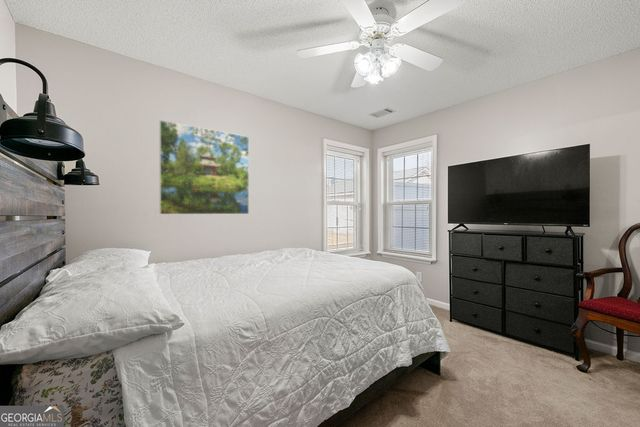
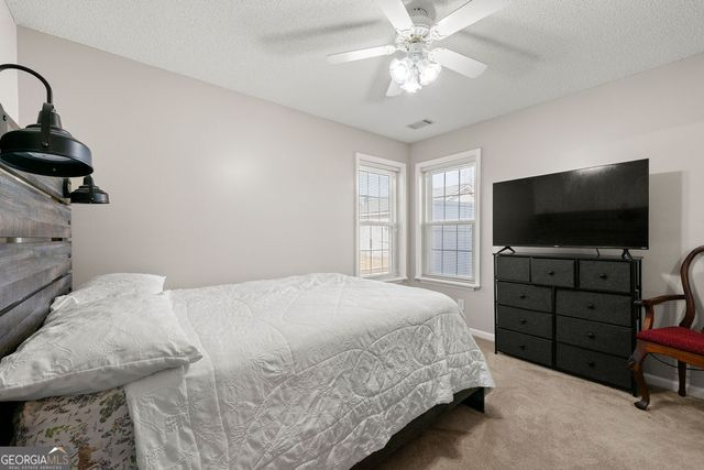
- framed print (208, 171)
